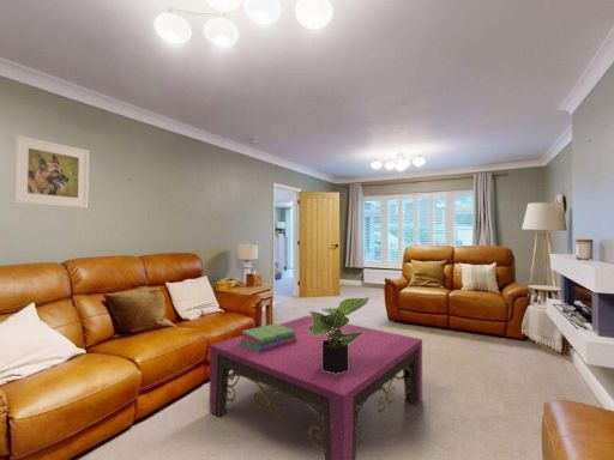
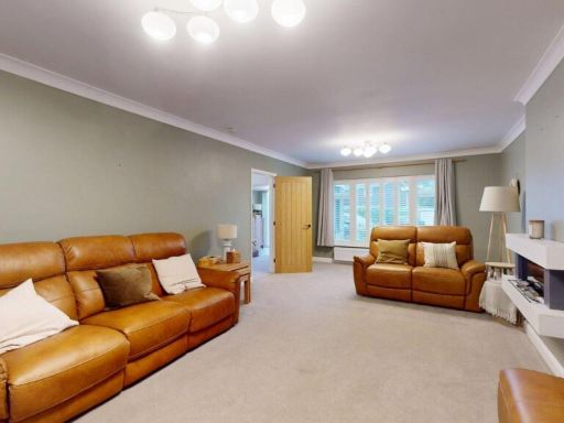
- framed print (54, 174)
- potted plant (339, 333)
- coffee table (319, 374)
- stack of books (267, 335)
